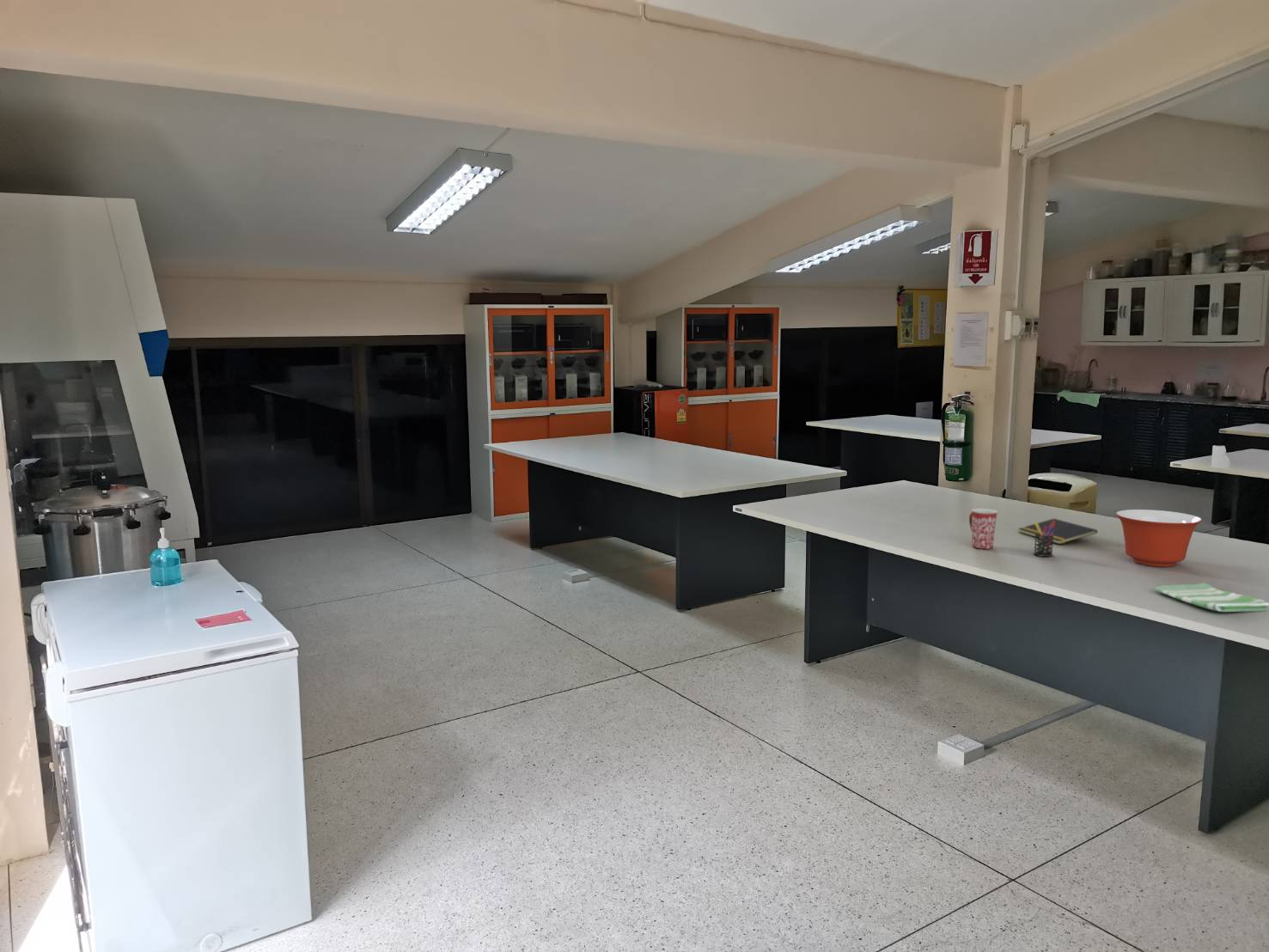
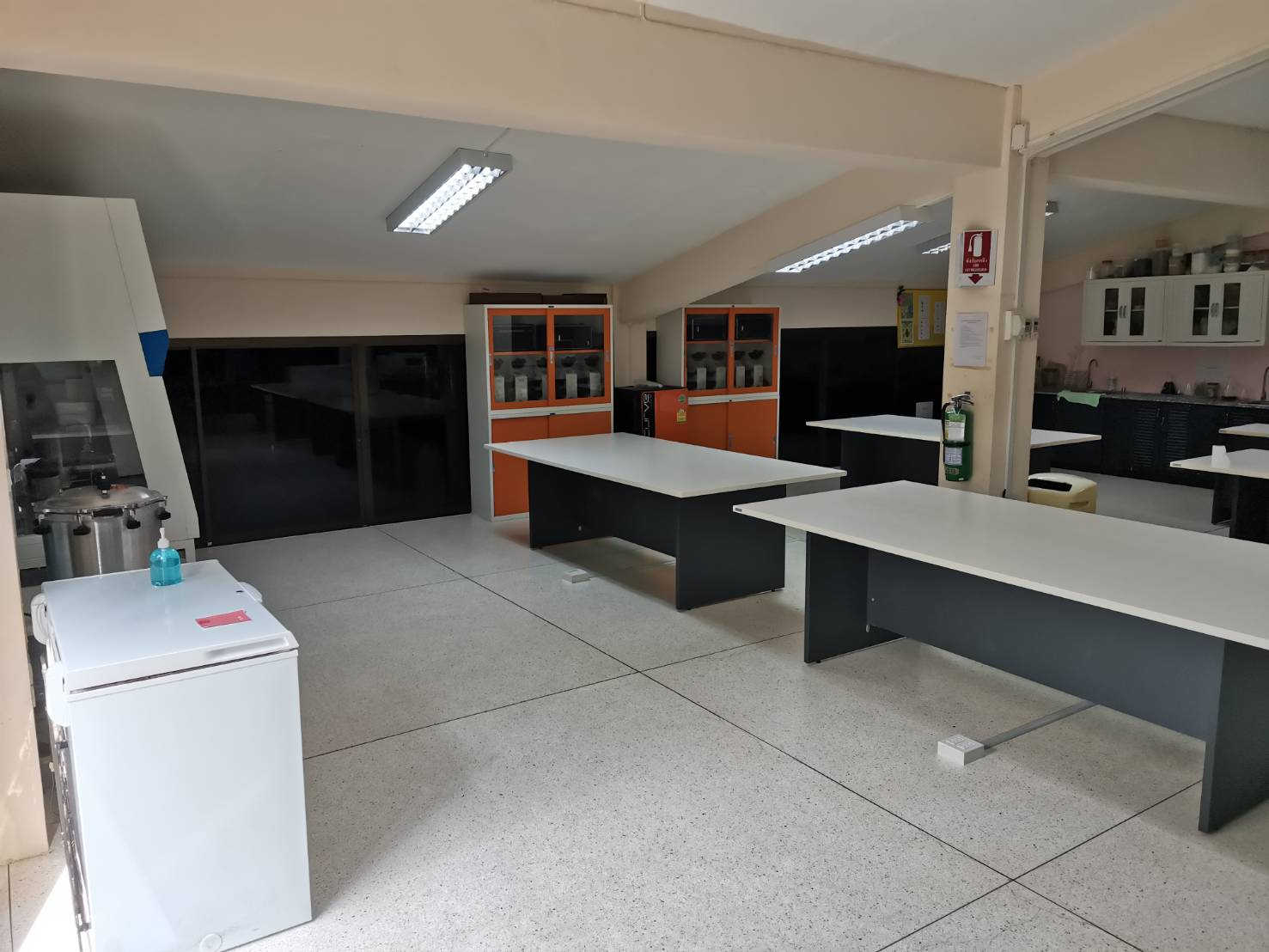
- dish towel (1210, 596)
- pen holder (1046, 537)
- mug (980, 528)
- mixing bowl (1156, 539)
- notepad (1056, 530)
